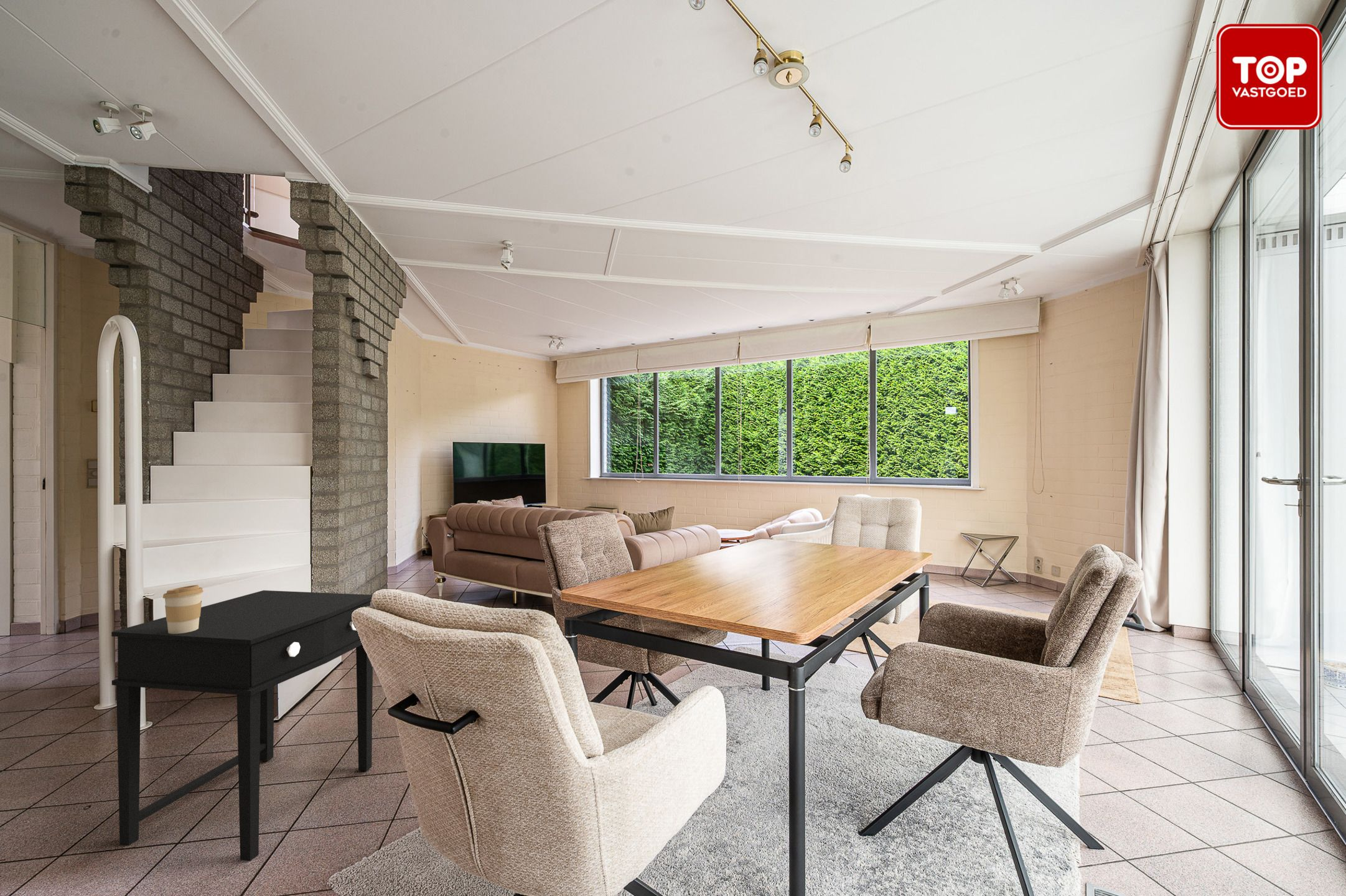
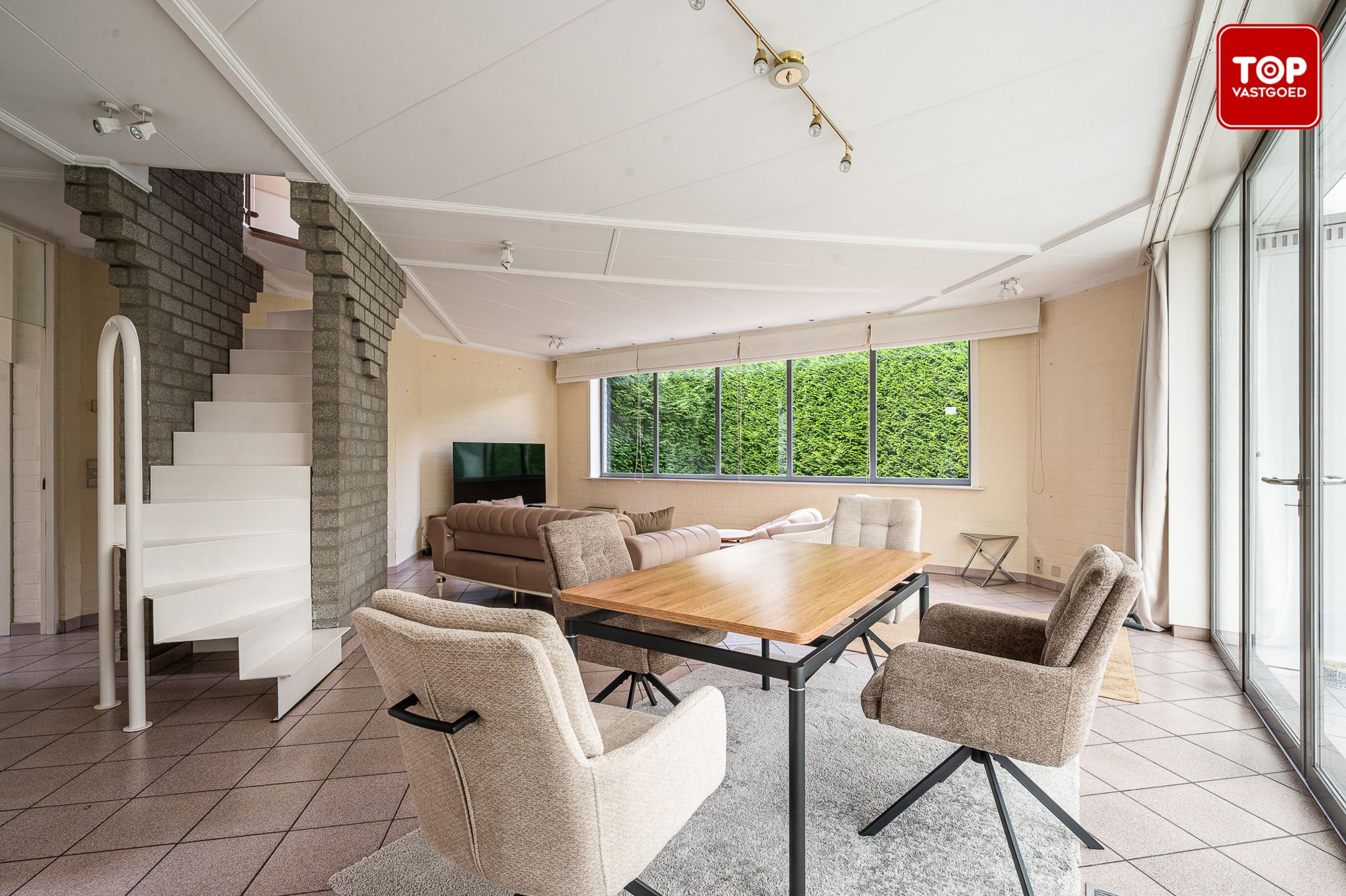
- coffee cup (183, 607)
- side table (261, 706)
